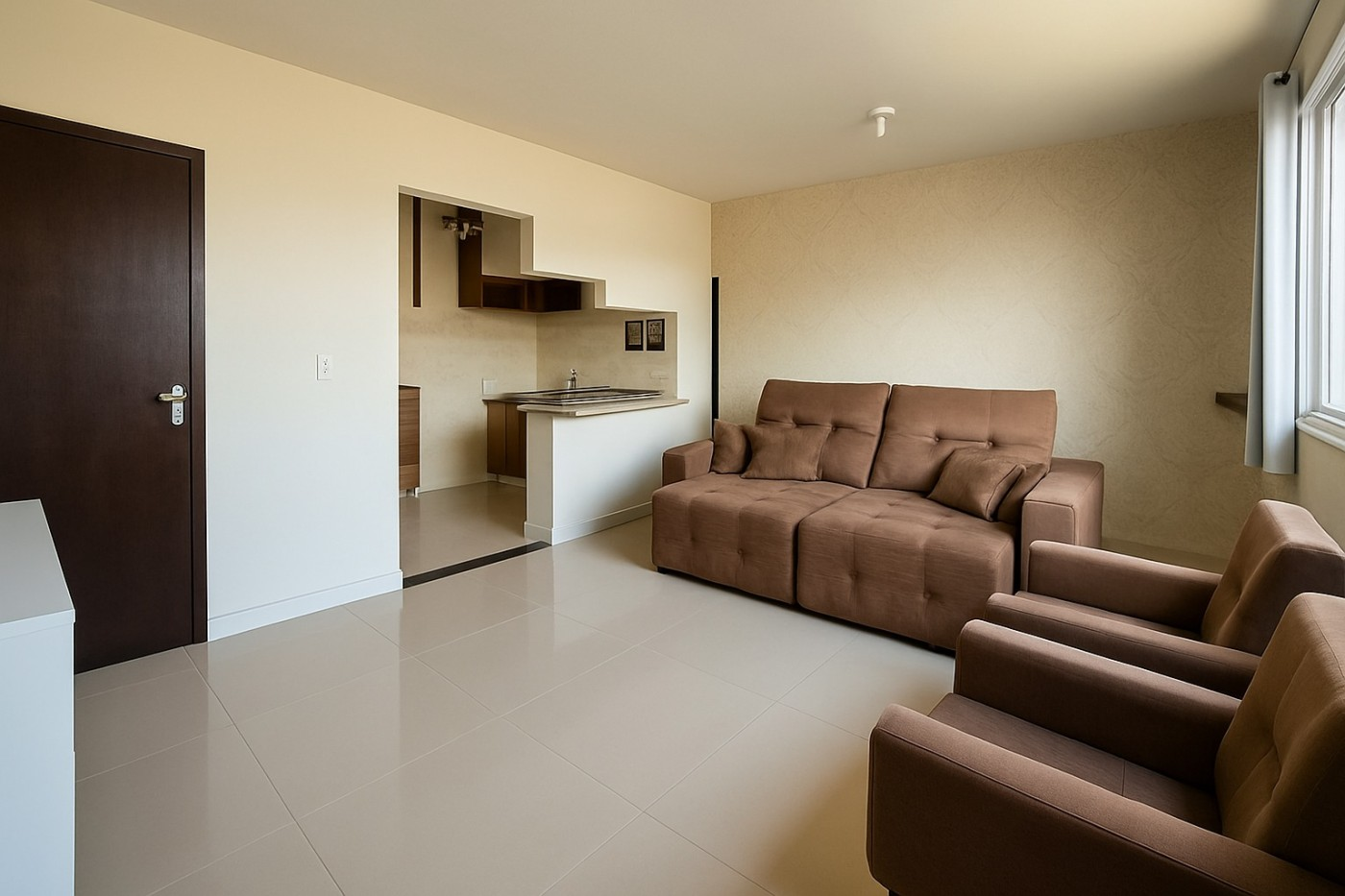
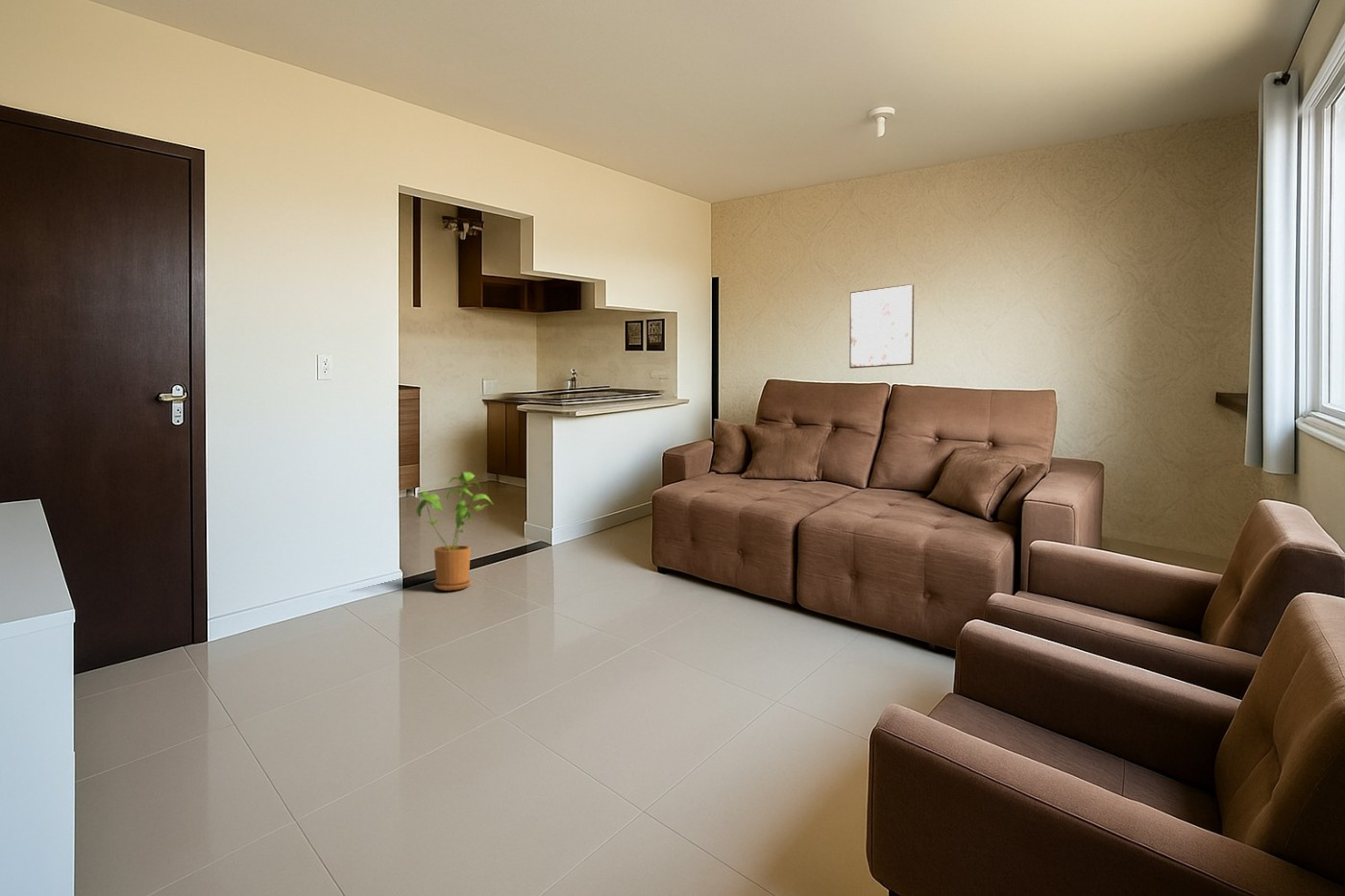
+ house plant (458, 529)
+ wall art (880, 327)
